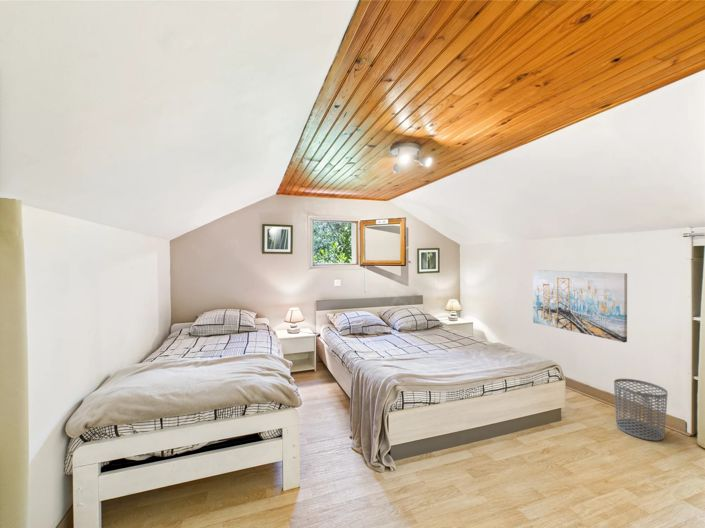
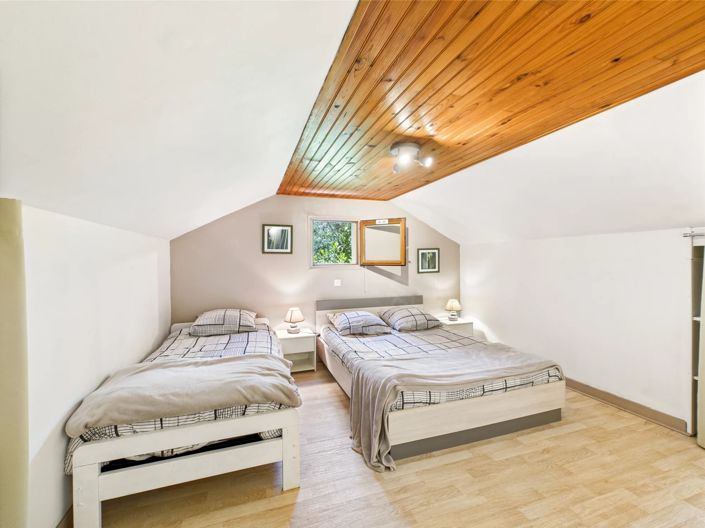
- wall art (573, 301)
- waste bin (639, 408)
